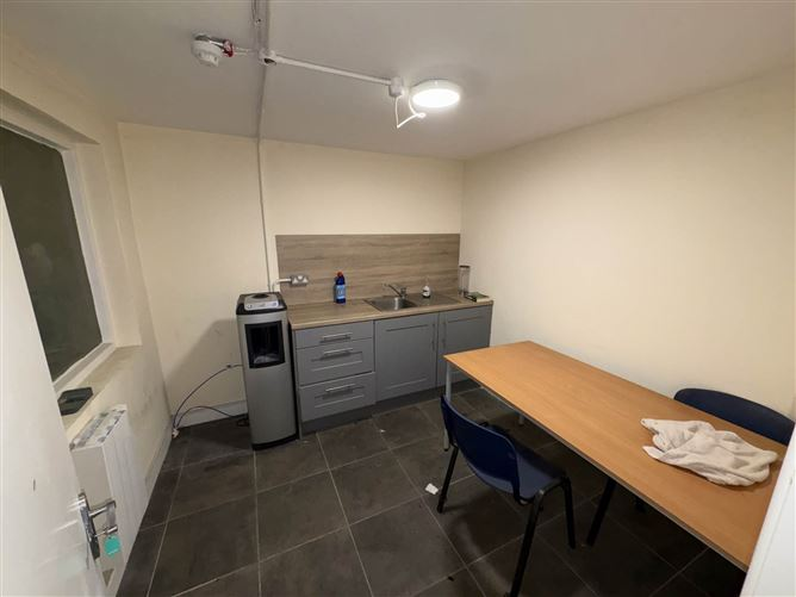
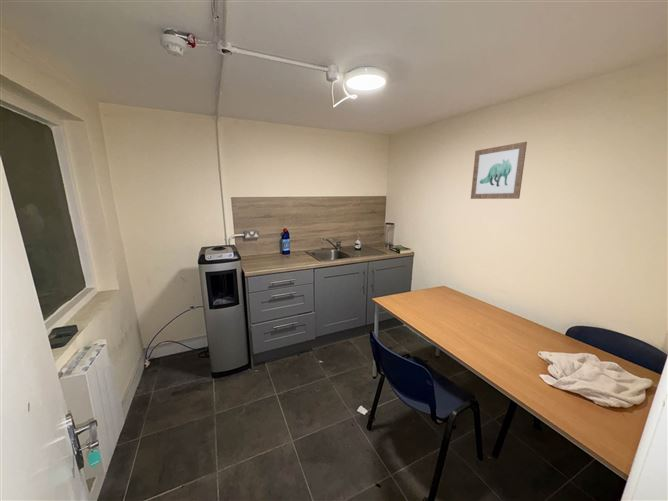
+ wall art (496, 173)
